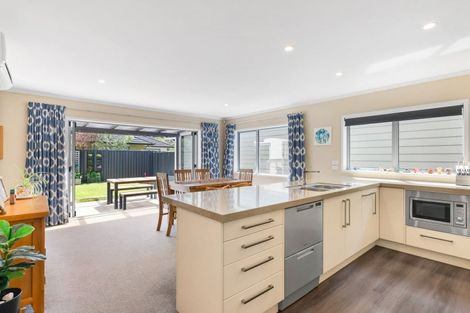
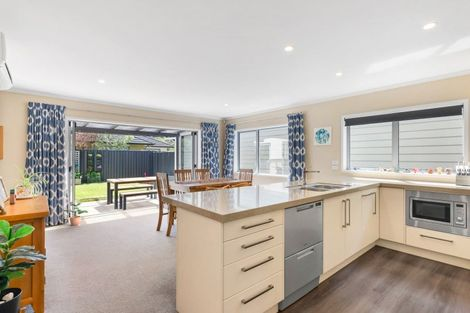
+ potted plant (75, 214)
